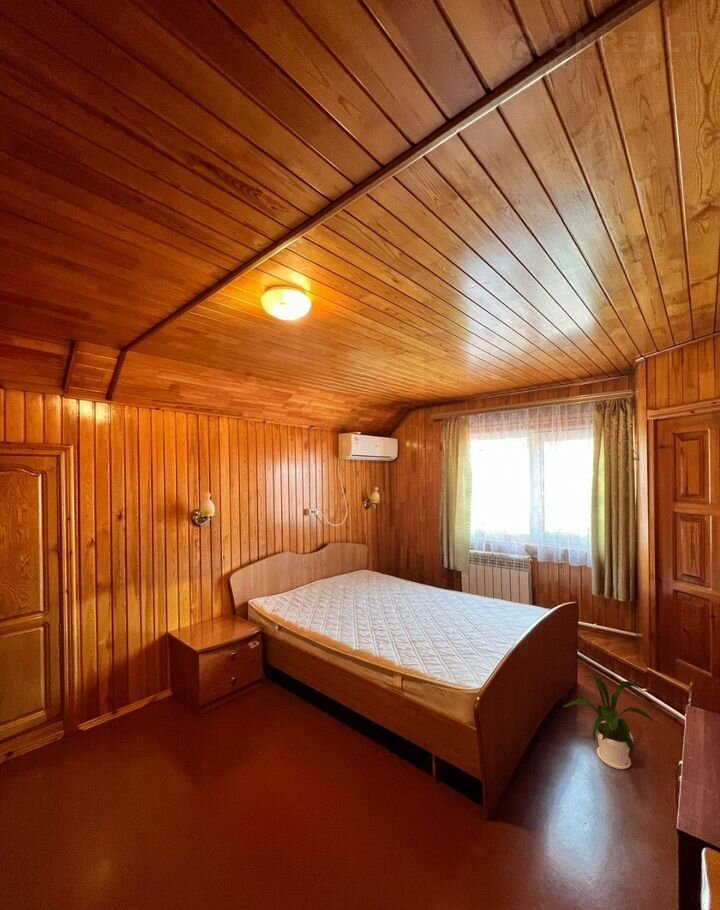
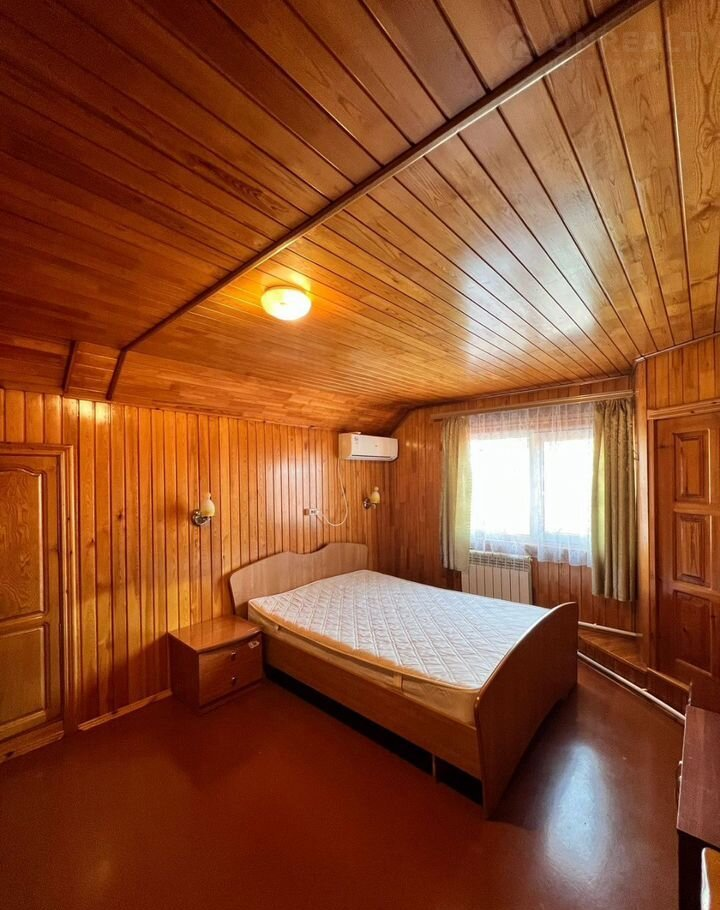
- house plant (611, 717)
